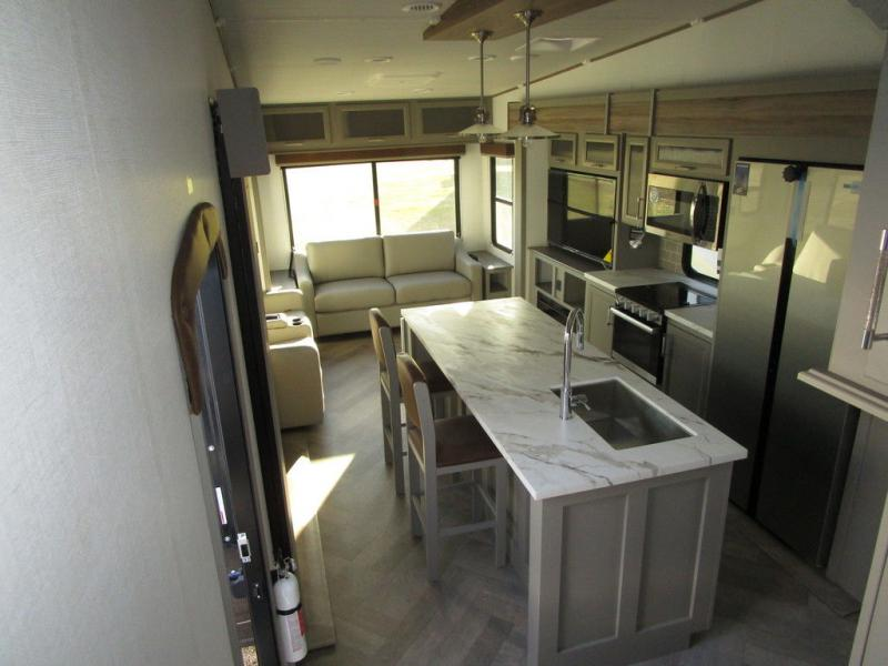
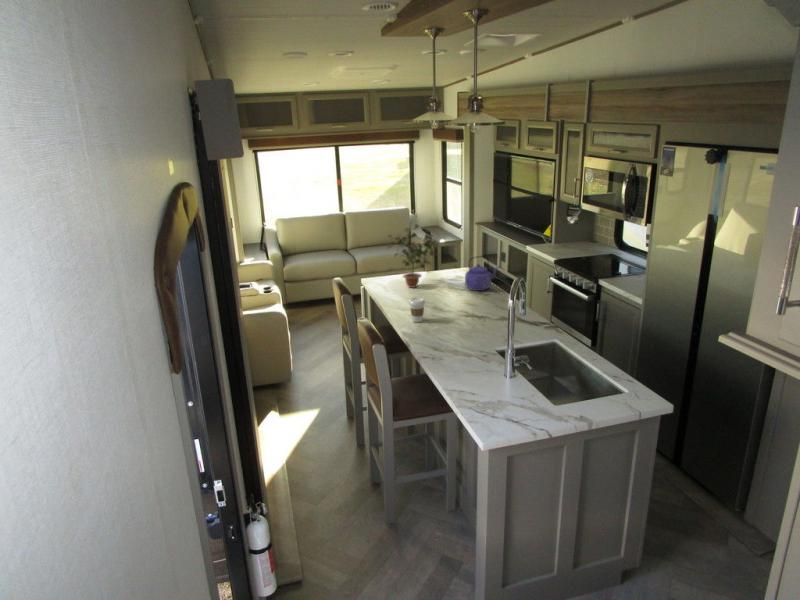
+ kettle (482, 271)
+ potted plant (411, 256)
+ coffee cup (417, 309)
